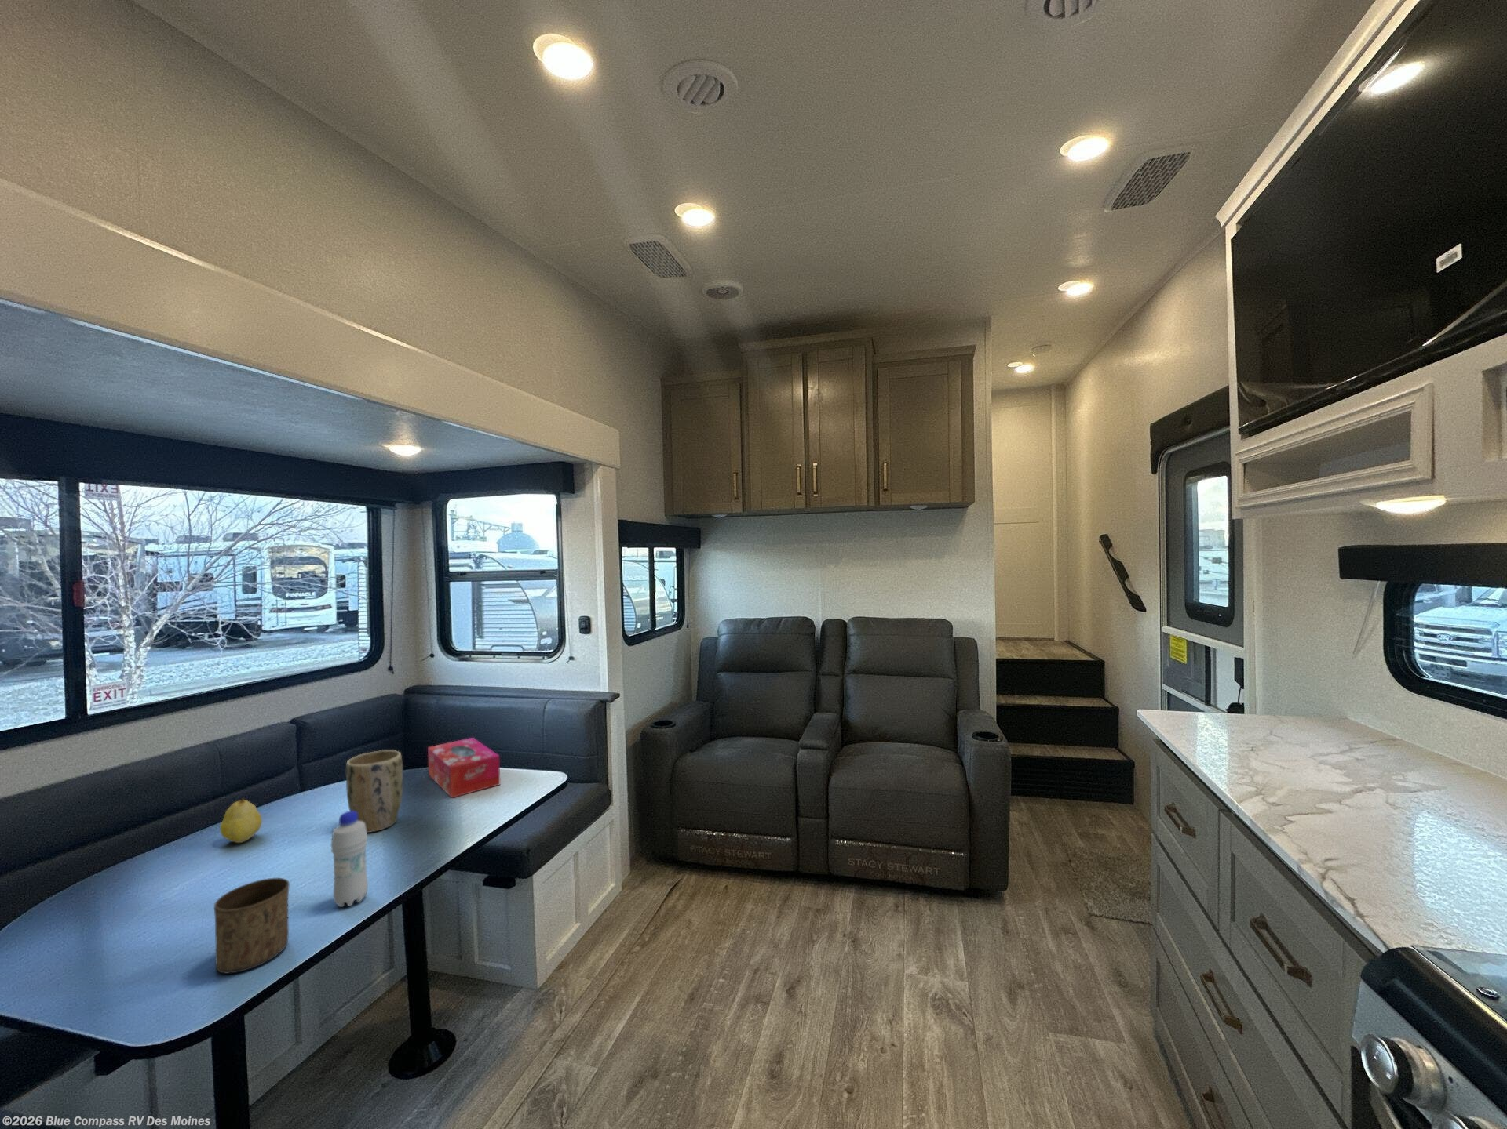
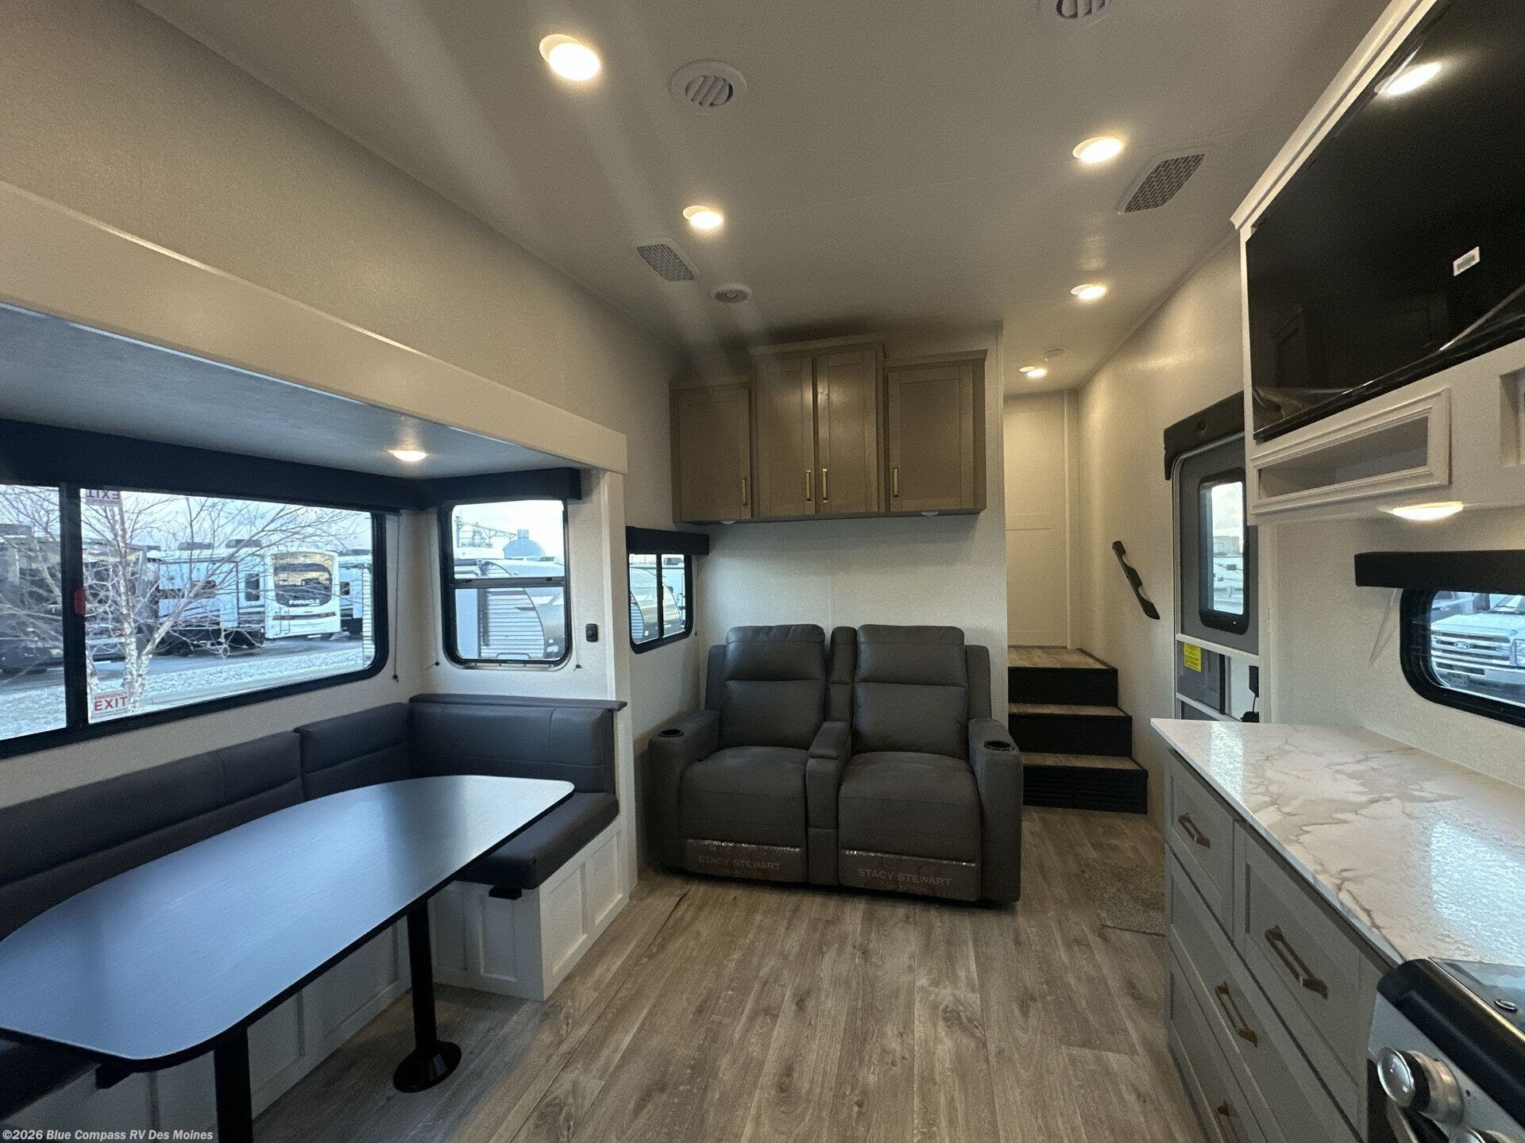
- tissue box (463, 765)
- plant pot (375, 791)
- bottle (349, 856)
- fruit (240, 818)
- cup (254, 924)
